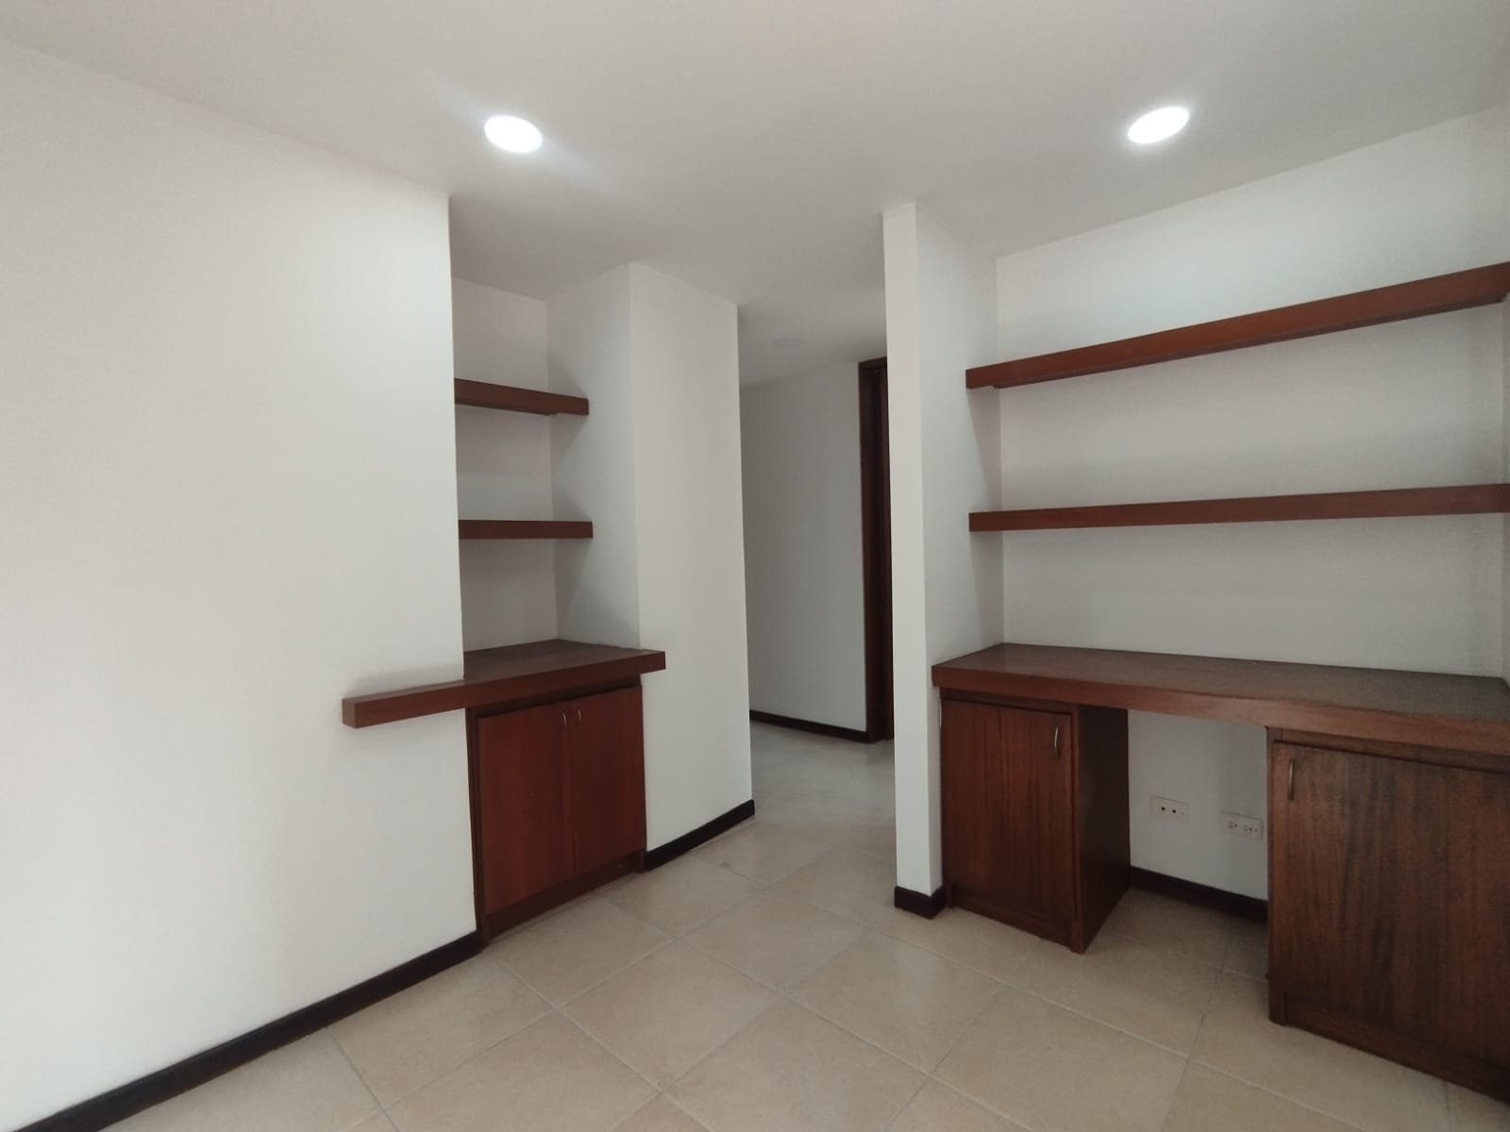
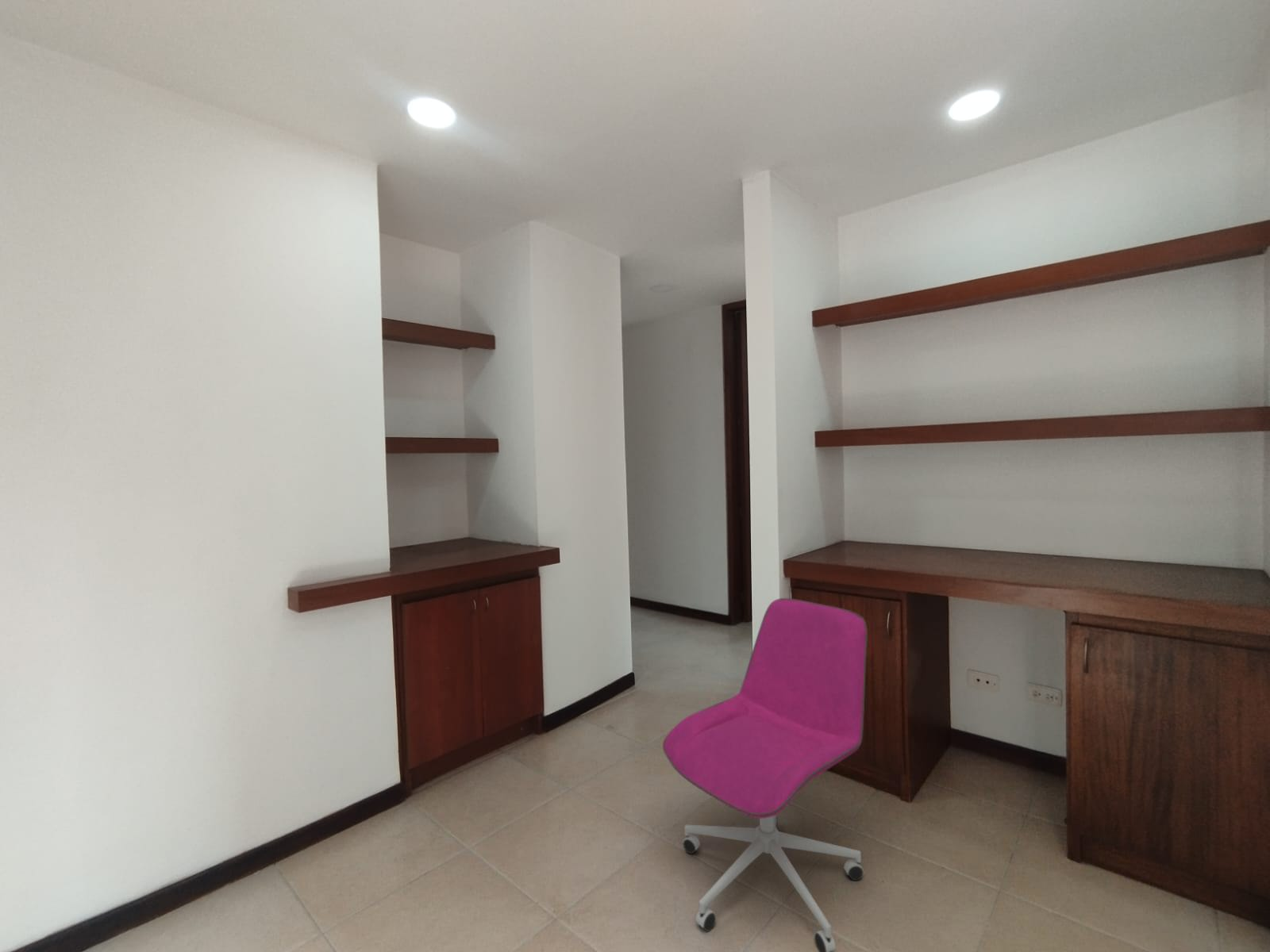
+ office chair (766, 750)
